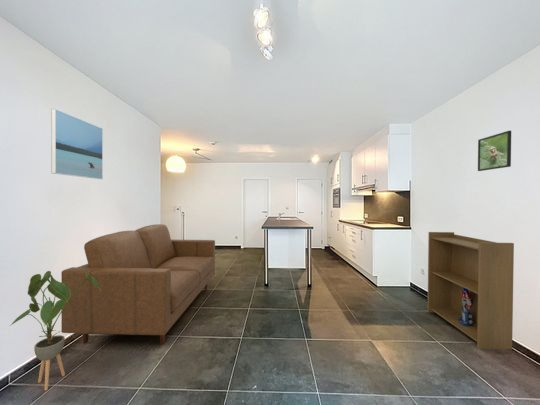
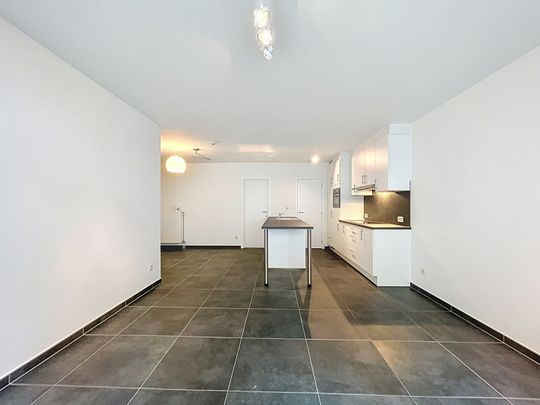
- sofa (161, 269)
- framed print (493, 152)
- bookshelf (464, 282)
- house plant (51, 324)
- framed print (80, 148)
